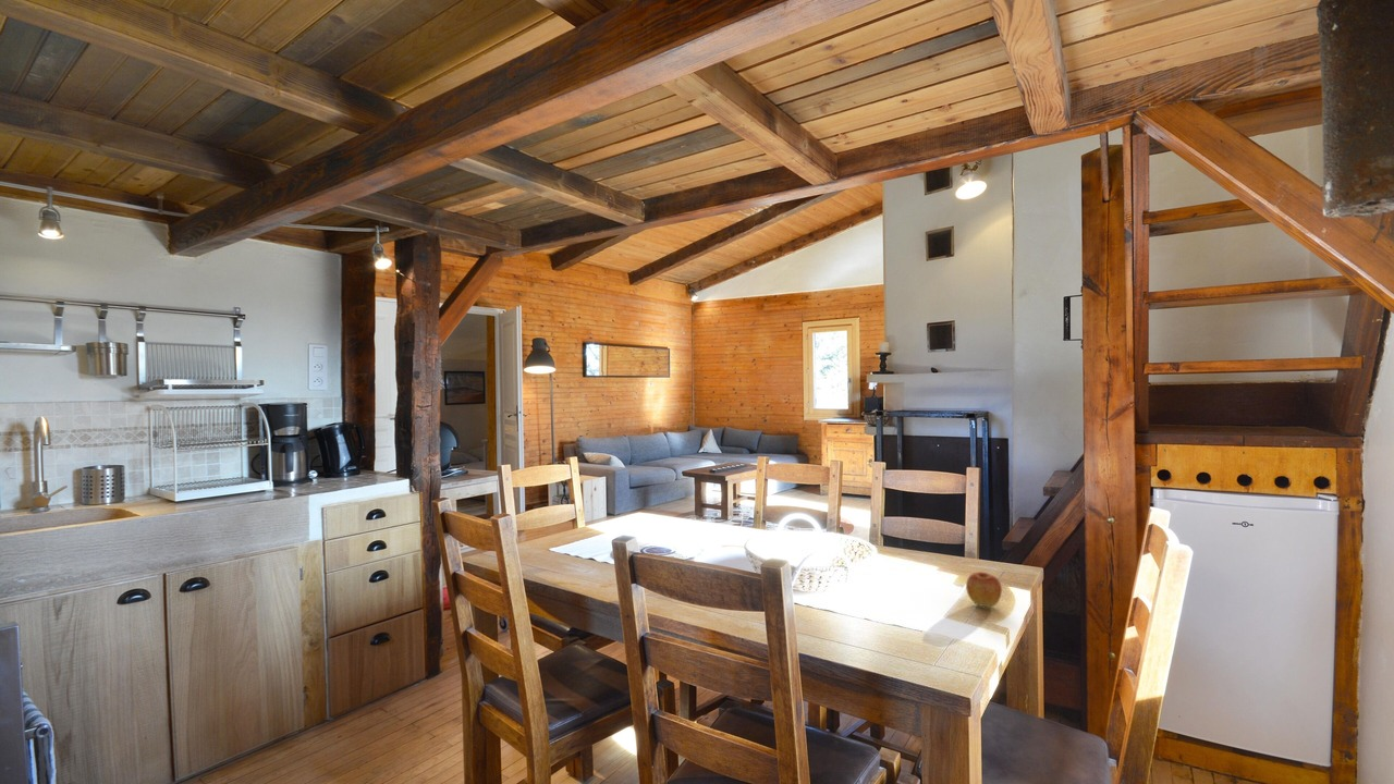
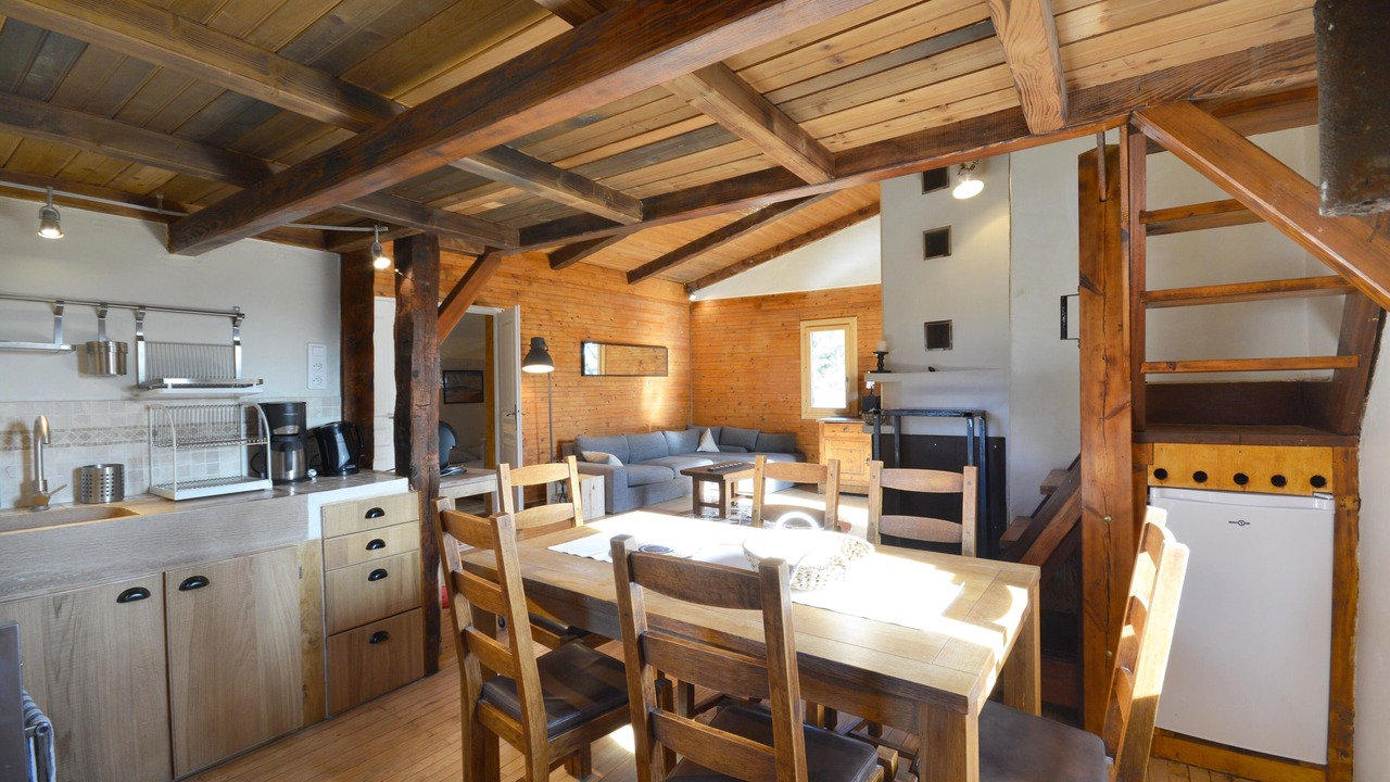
- apple (983, 589)
